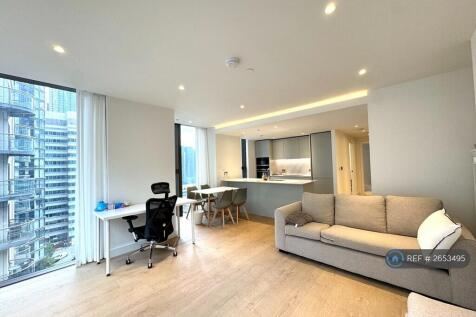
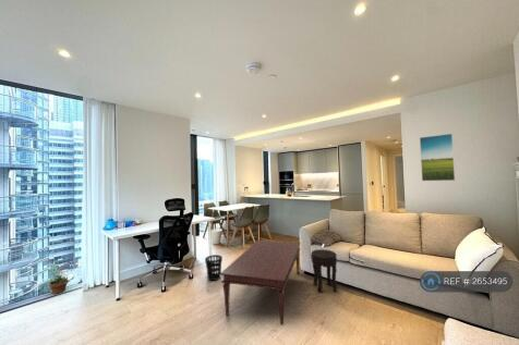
+ potted plant (59, 282)
+ coffee table (267, 272)
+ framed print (436, 158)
+ side table (321, 270)
+ wastebasket (214, 268)
